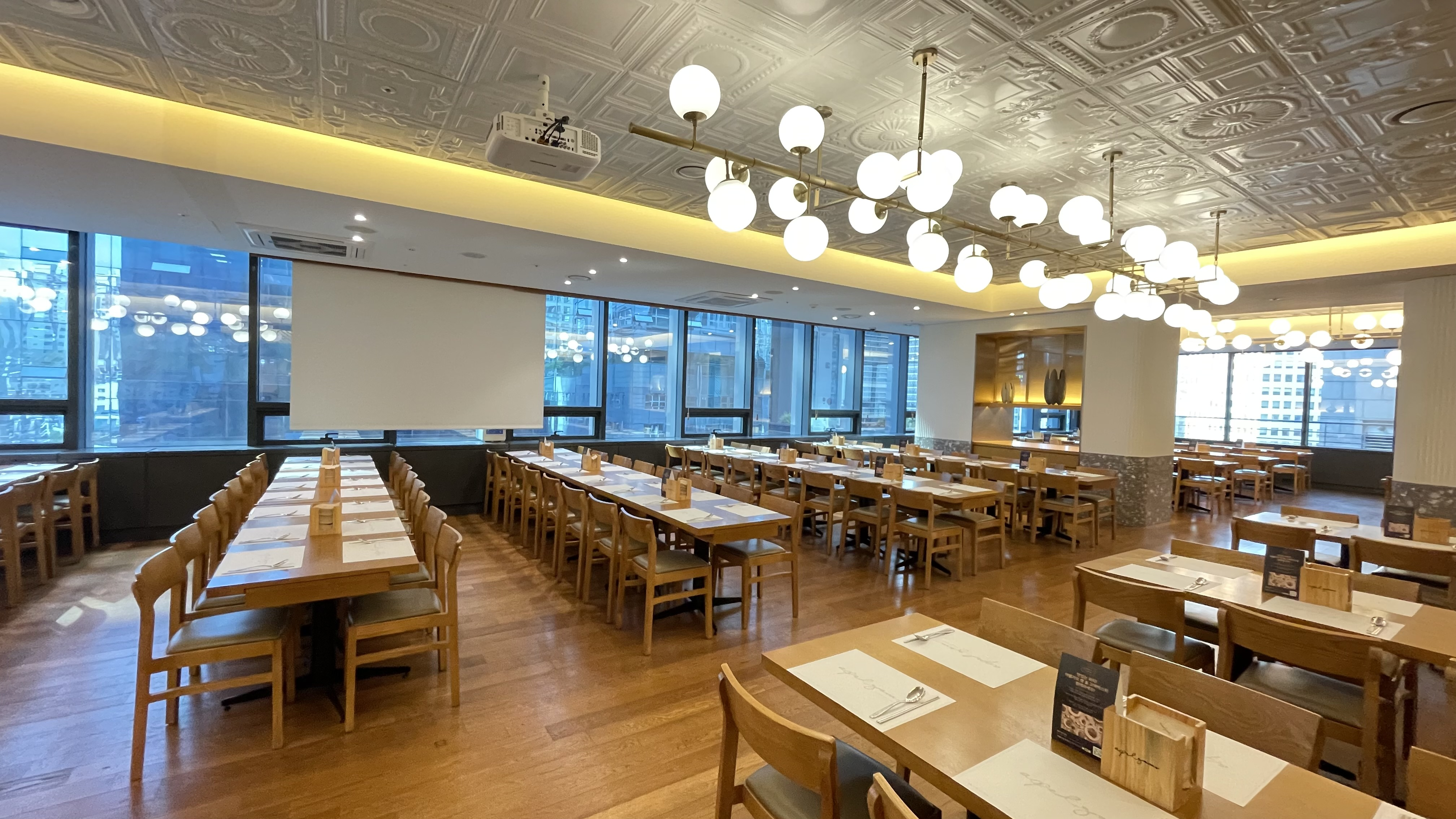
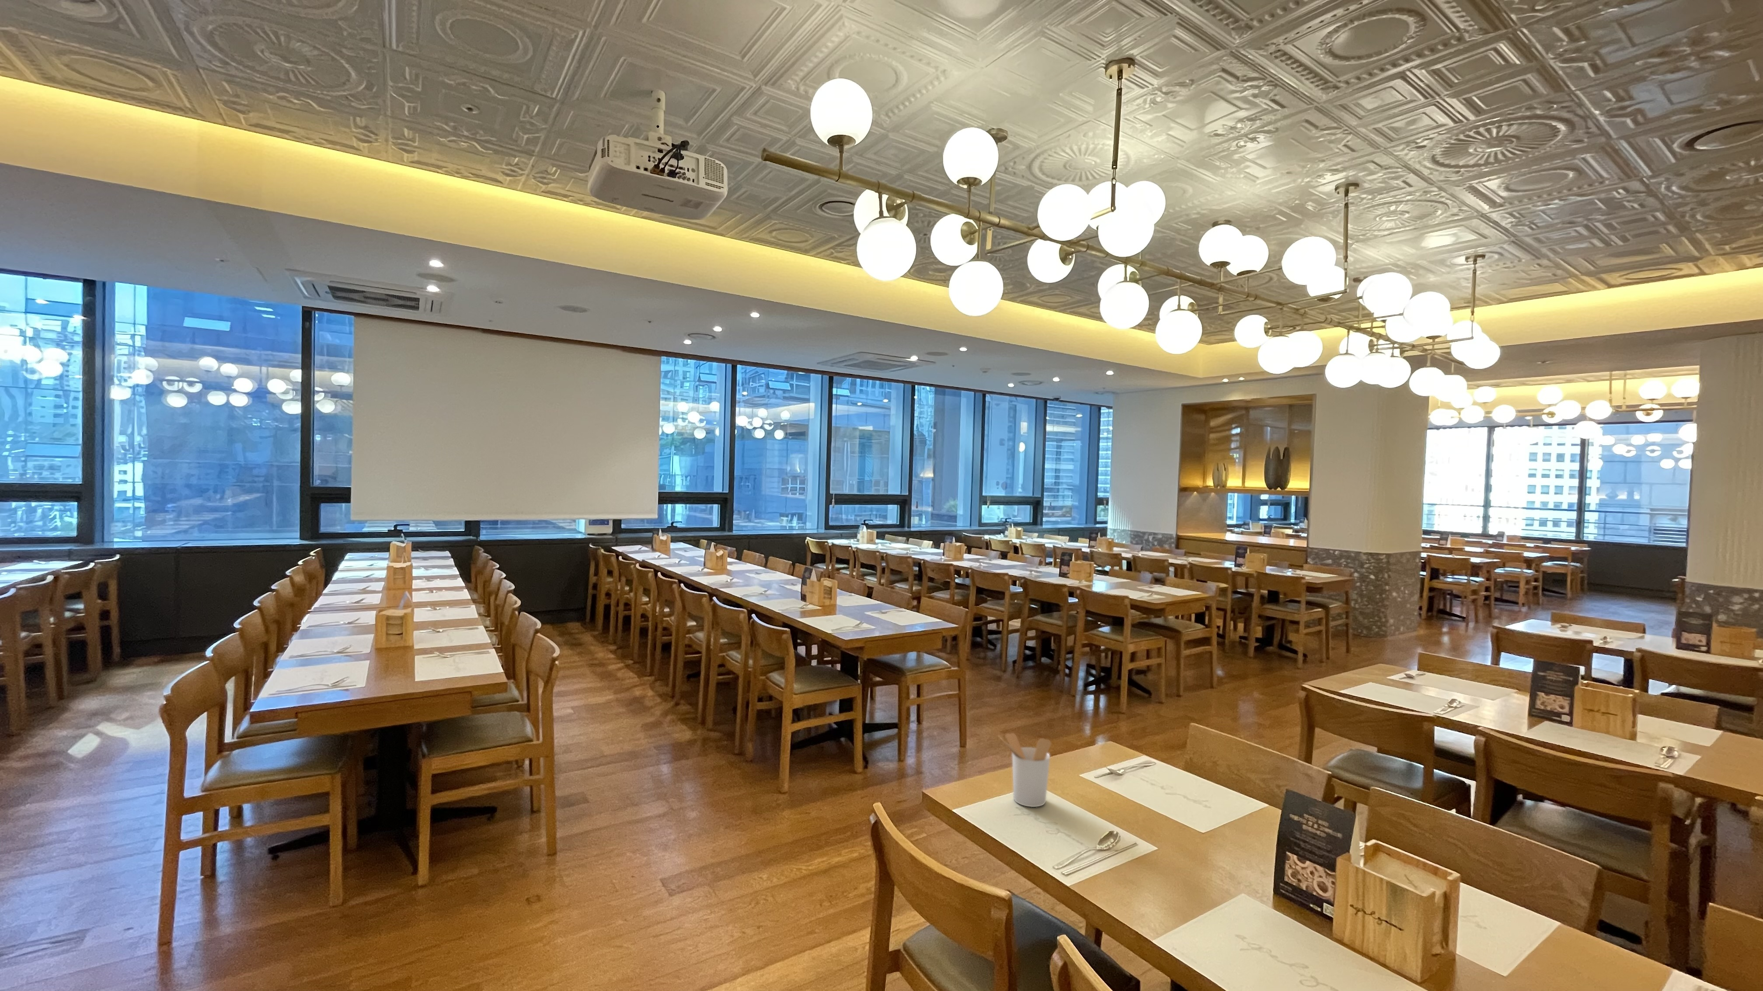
+ utensil holder (1023, 767)
